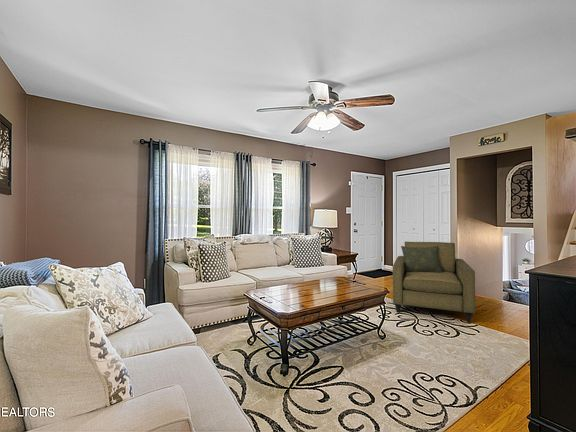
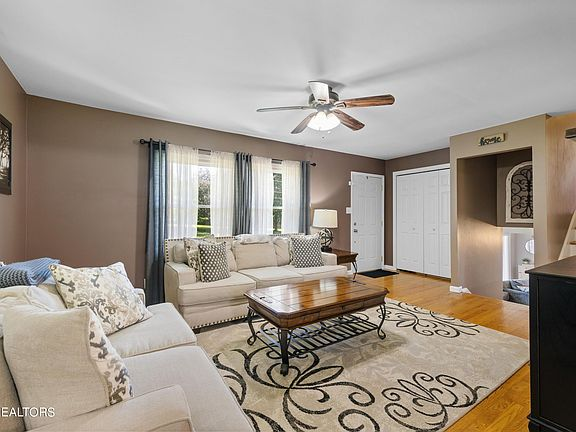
- armchair (430, 275)
